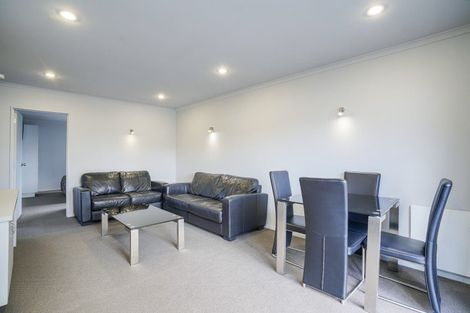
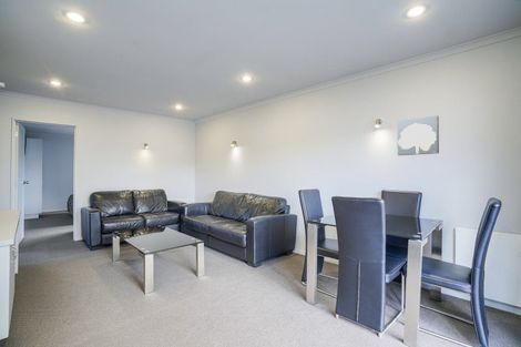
+ wall art (417, 136)
